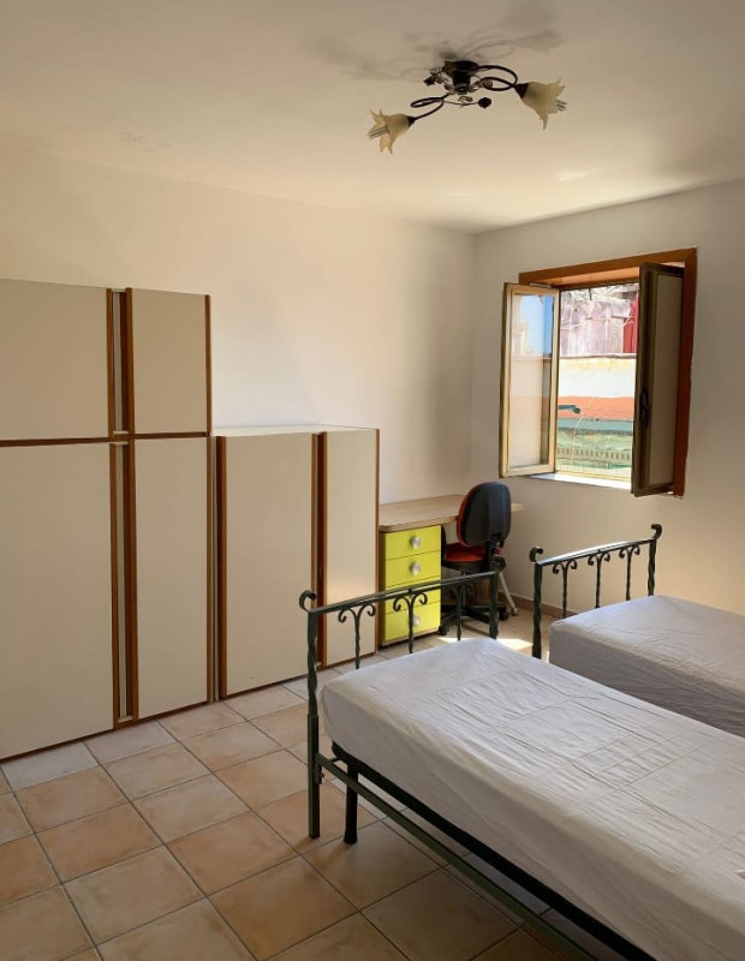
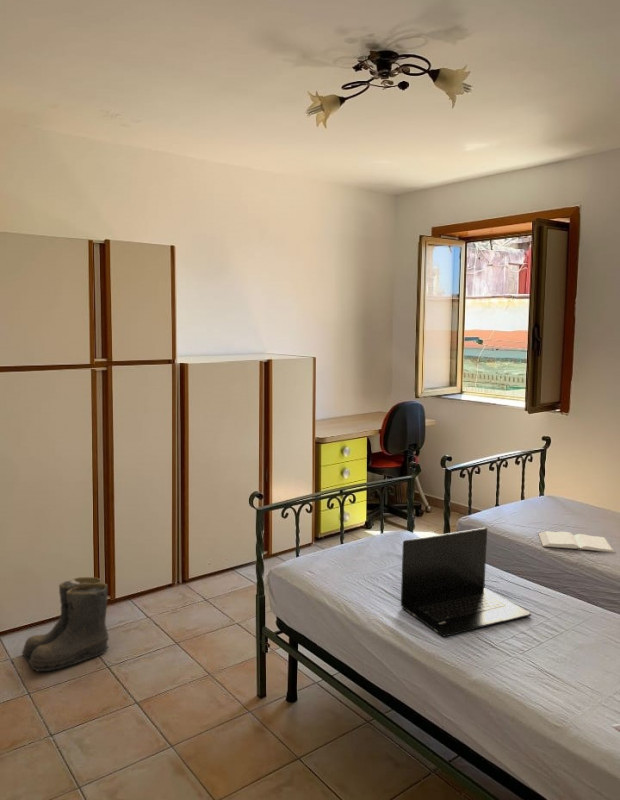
+ book (575, 540)
+ boots (65, 620)
+ laptop (466, 578)
